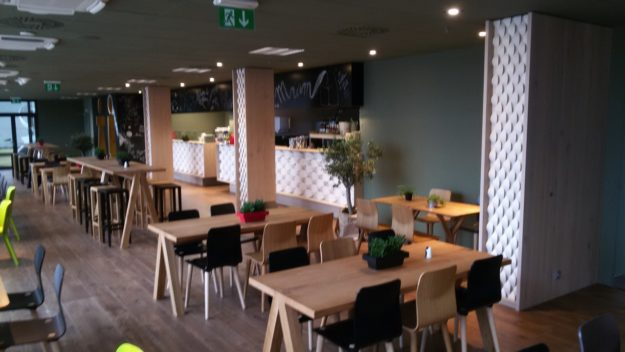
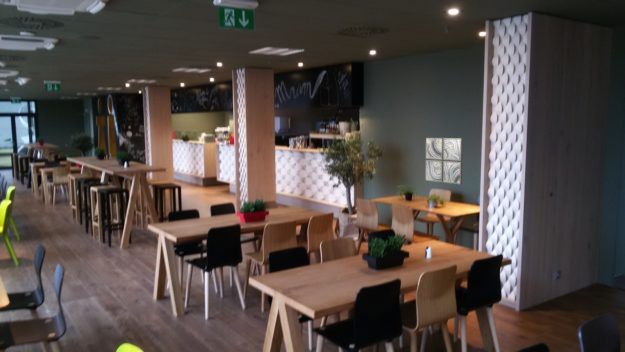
+ wall art (443, 159)
